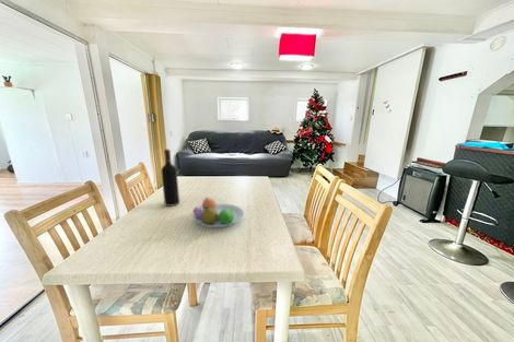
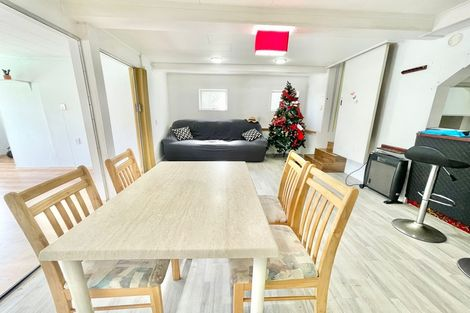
- wine bottle (170, 177)
- fruit bowl (219, 210)
